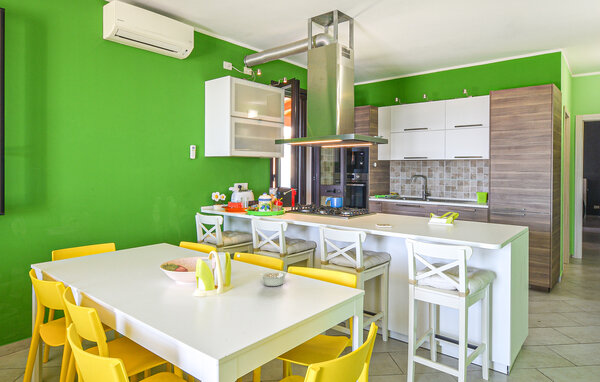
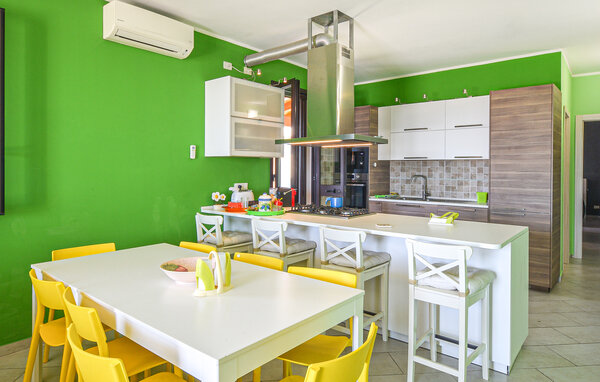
- legume (274, 277)
